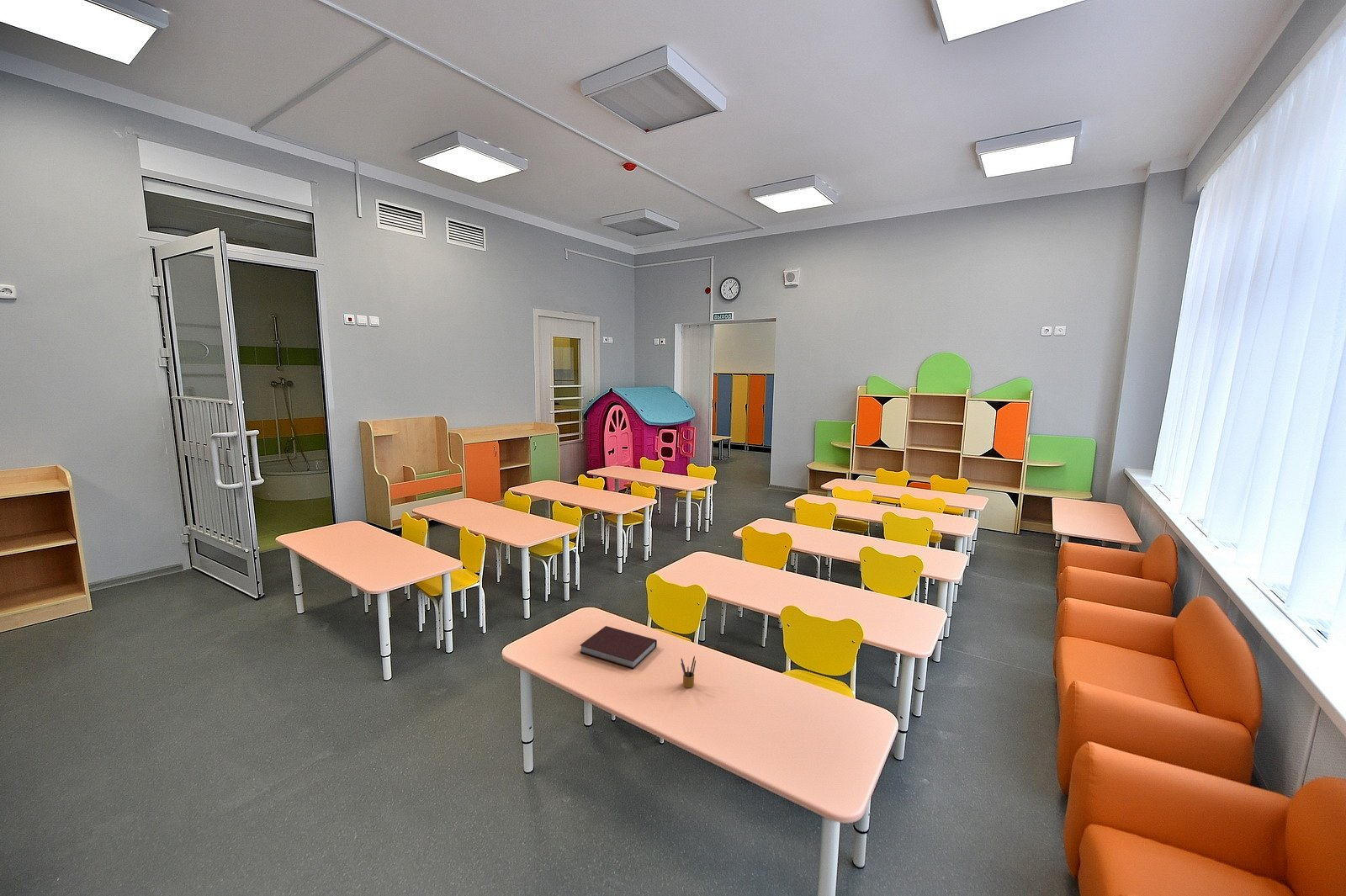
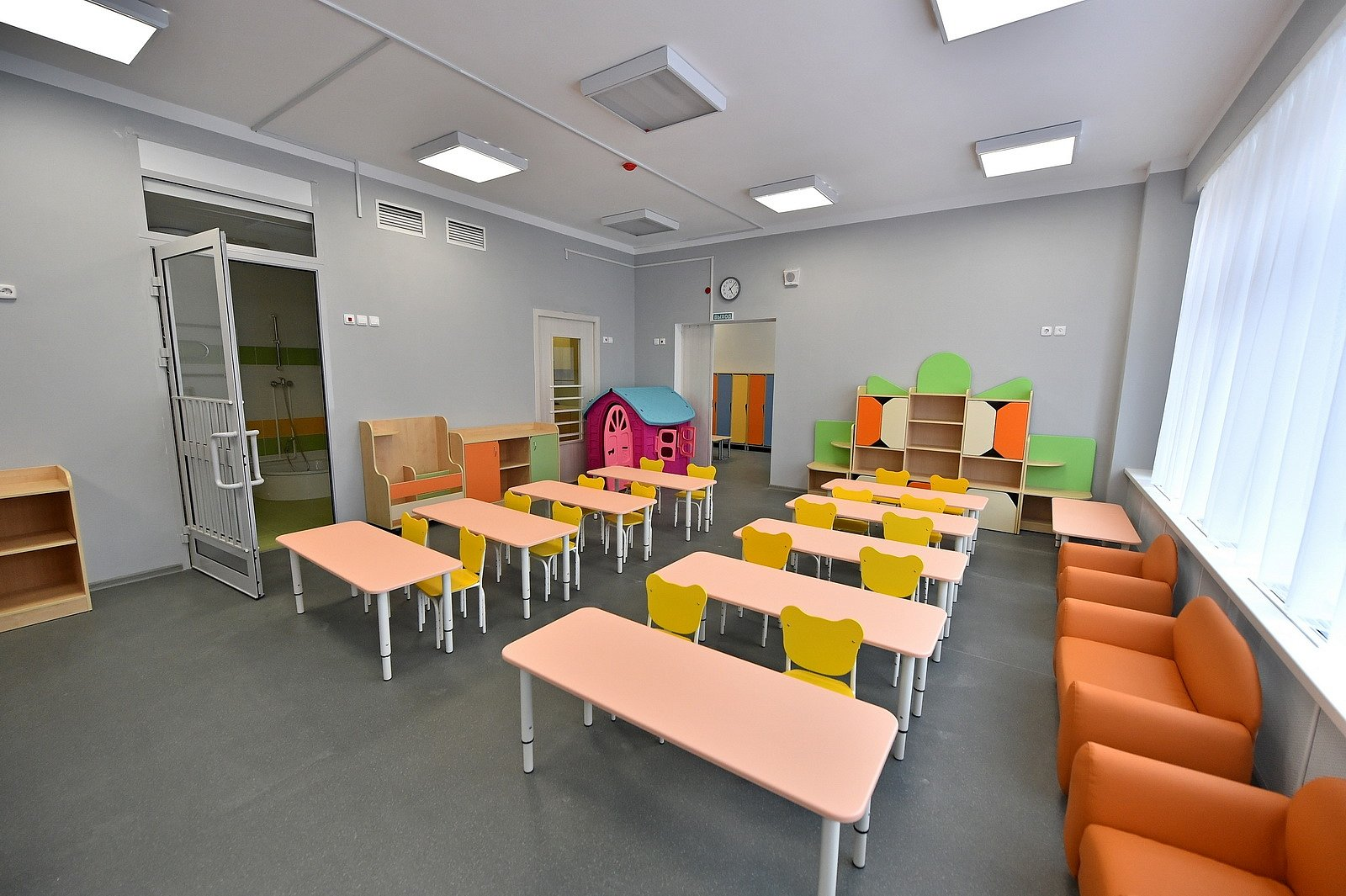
- pencil box (688, 671)
- notebook (618, 645)
